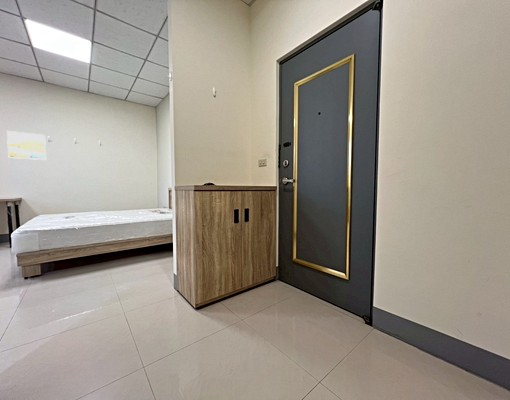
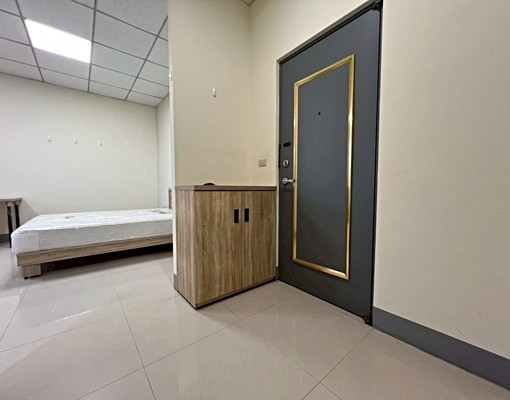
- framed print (27, 146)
